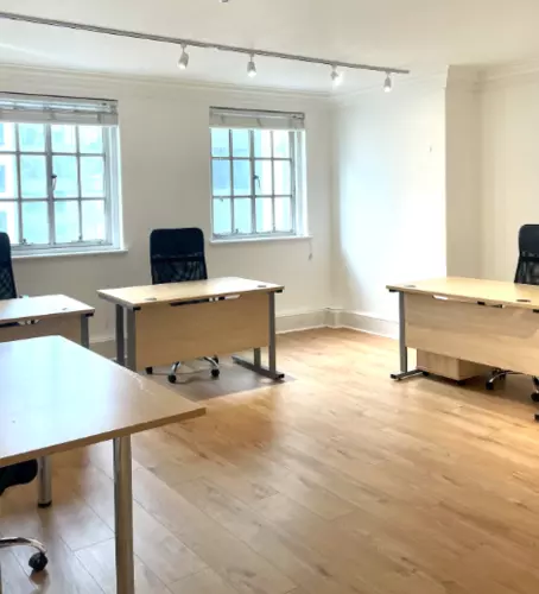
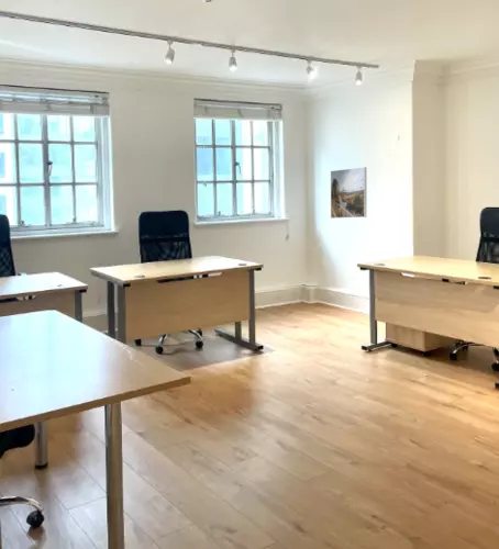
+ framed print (347, 193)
